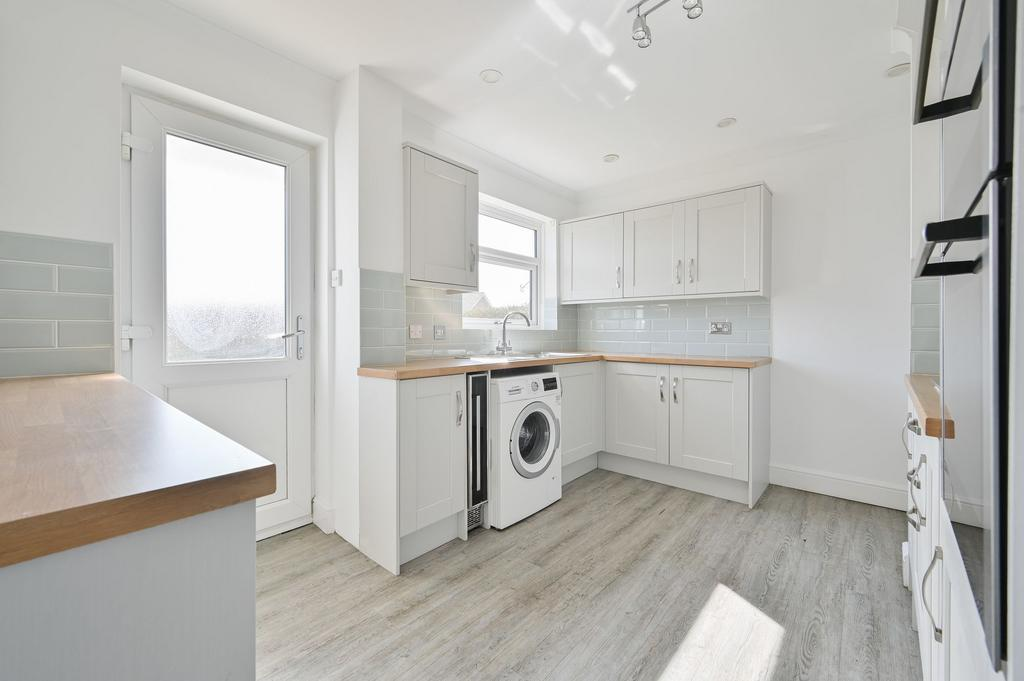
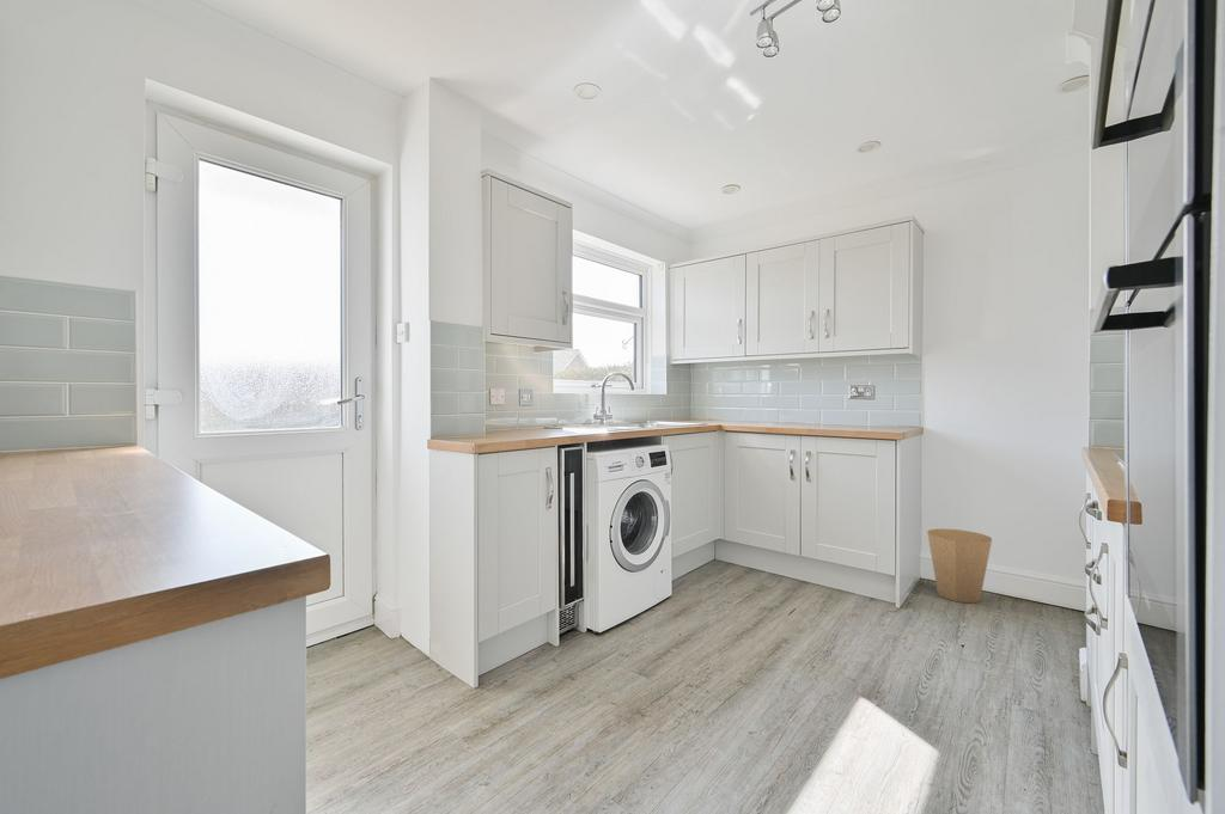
+ trash can (958, 565)
